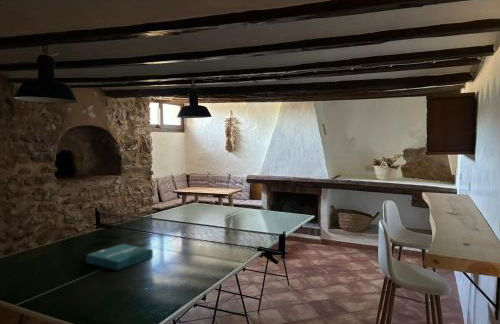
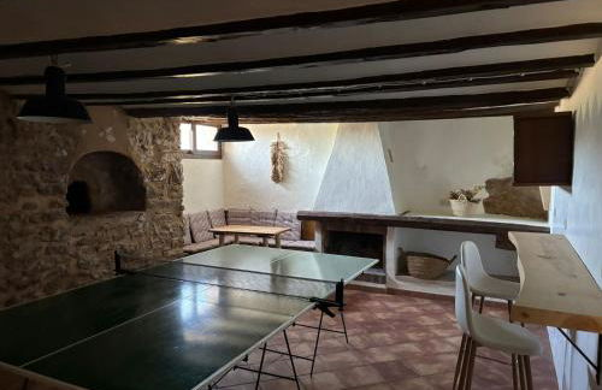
- pizza box (120, 256)
